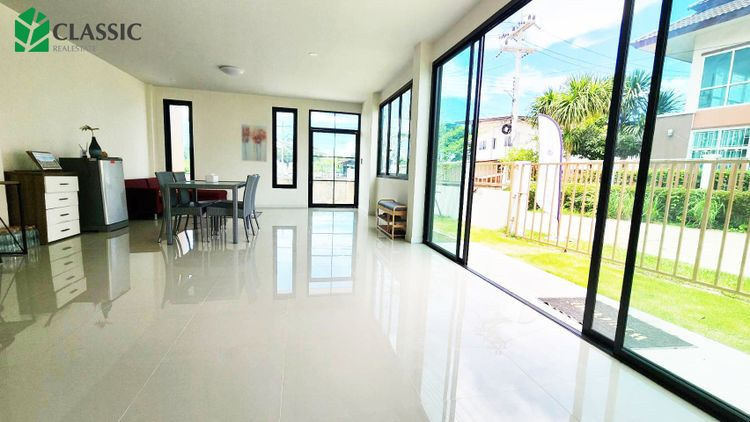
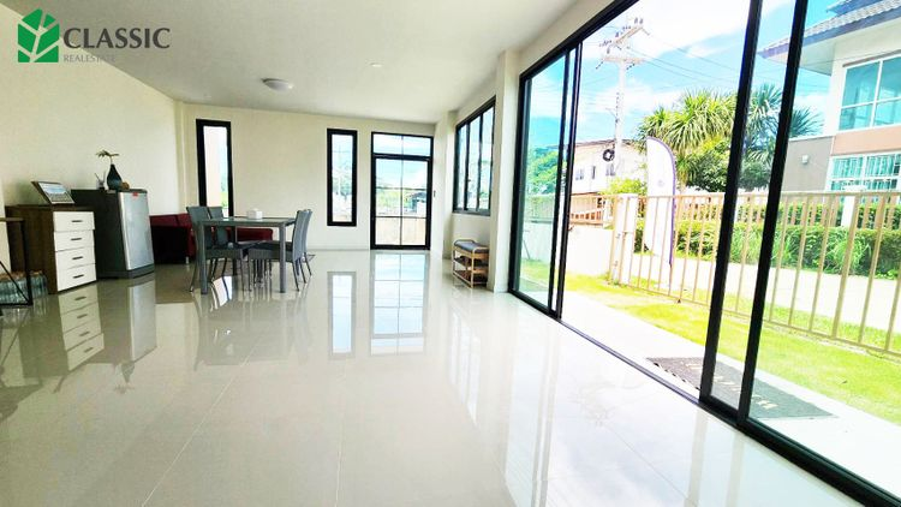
- wall art (254, 143)
